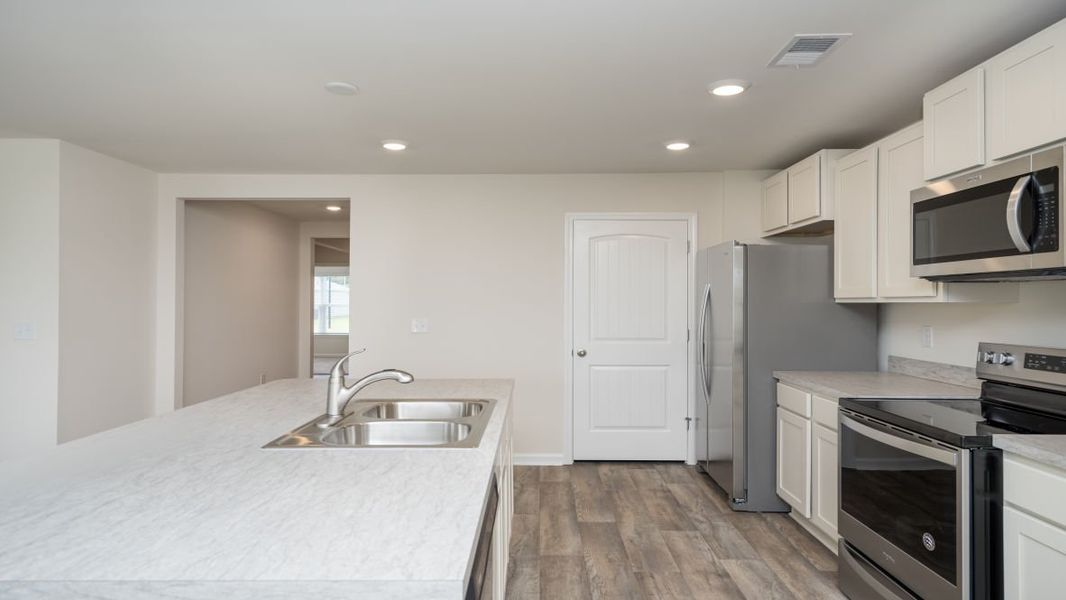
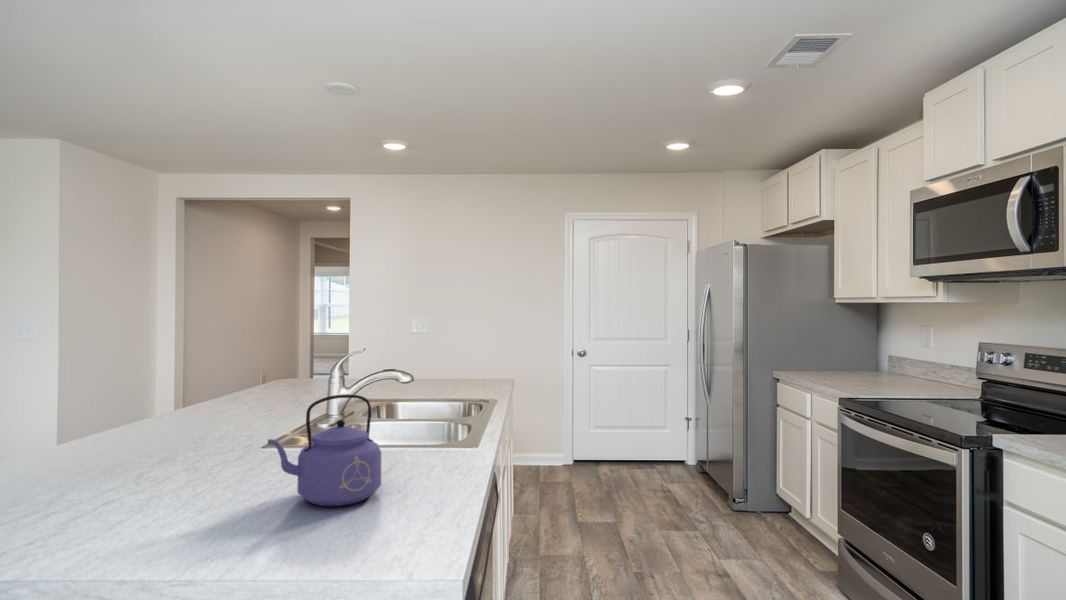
+ kettle (325, 447)
